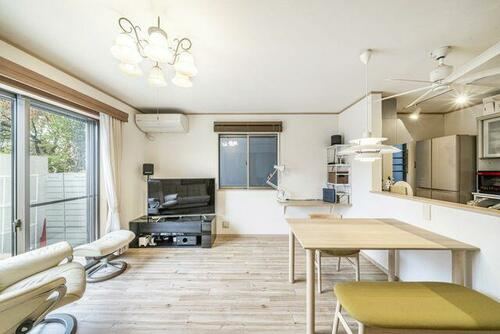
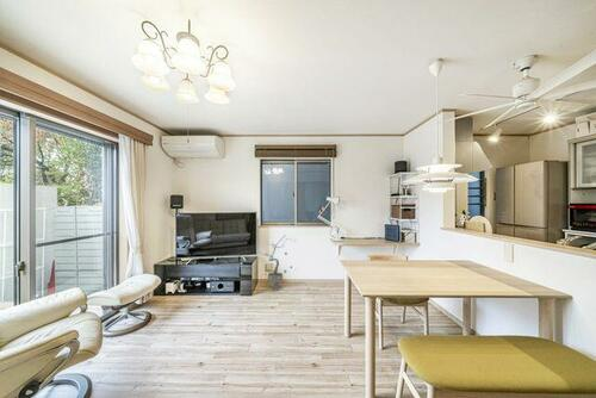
+ potted tree (277, 260)
